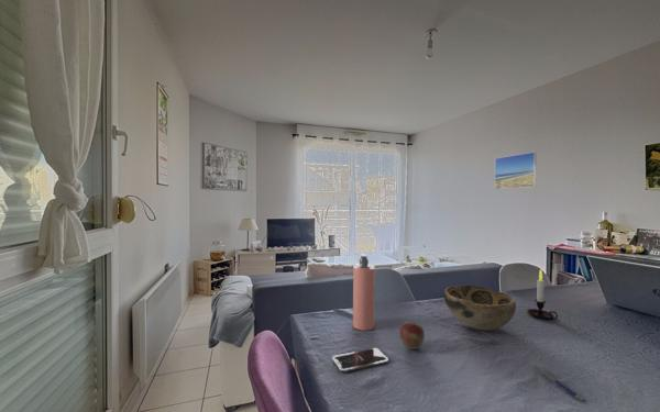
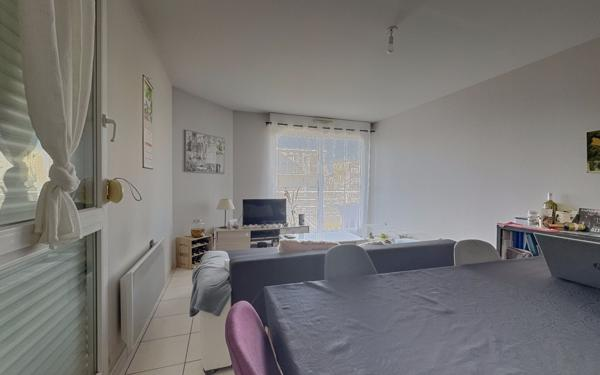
- pen (556, 380)
- spray bottle (363, 290)
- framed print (514, 171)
- fruit (411, 334)
- candle (542, 292)
- smartphone (360, 359)
- decorative bowl (477, 310)
